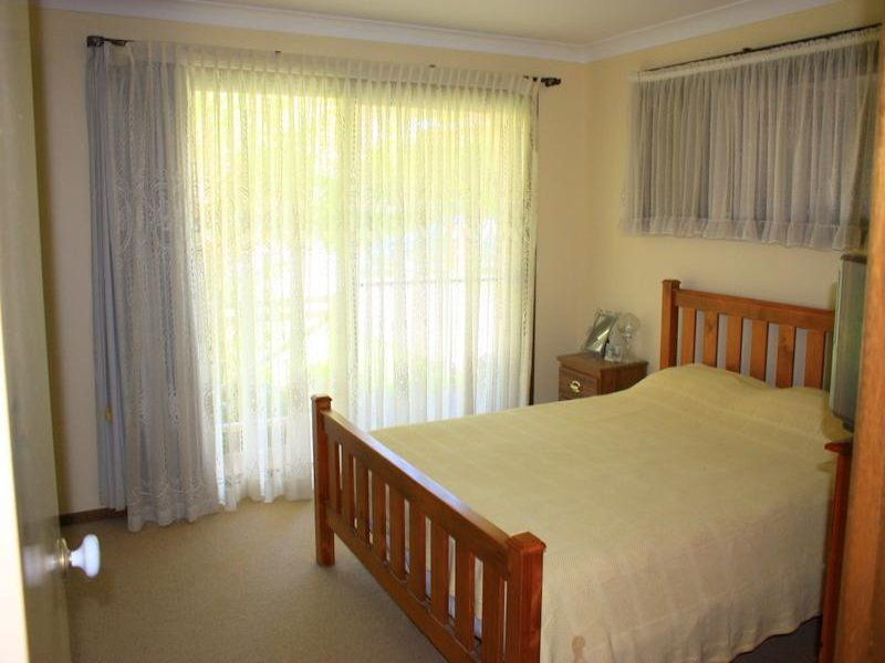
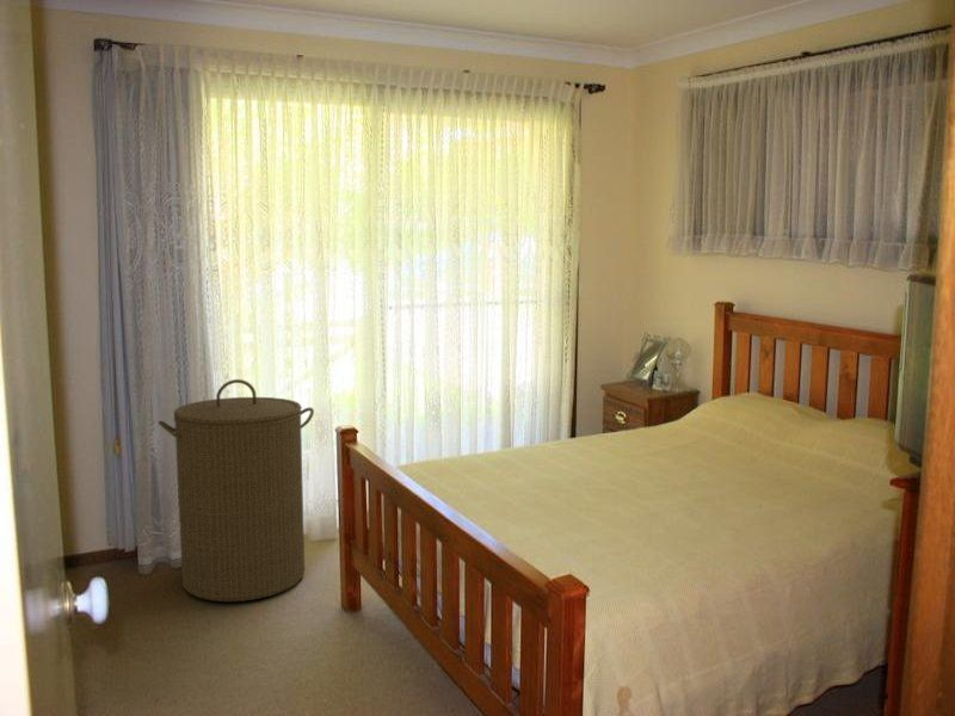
+ laundry hamper (241, 480)
